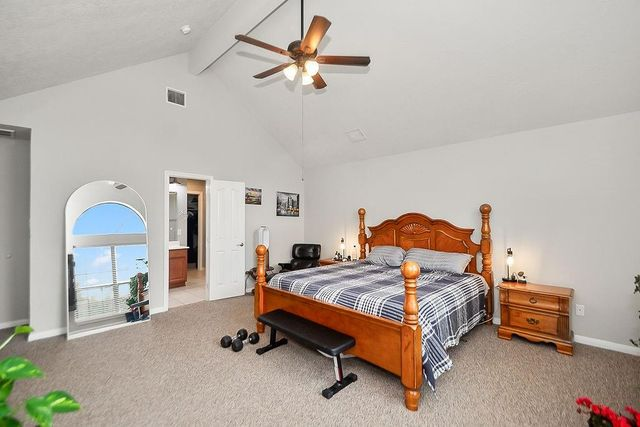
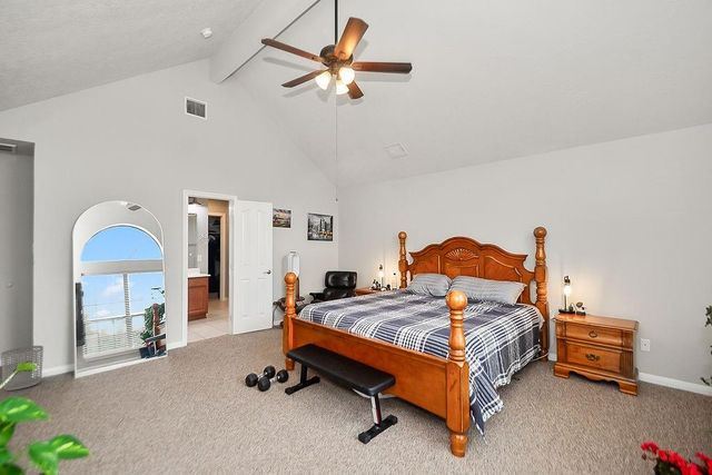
+ waste bin (22, 372)
